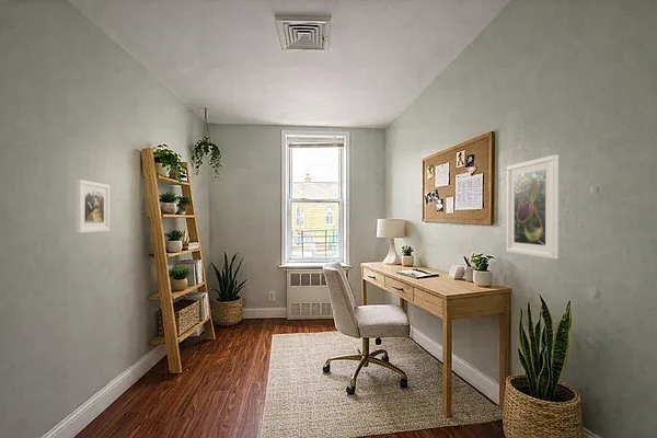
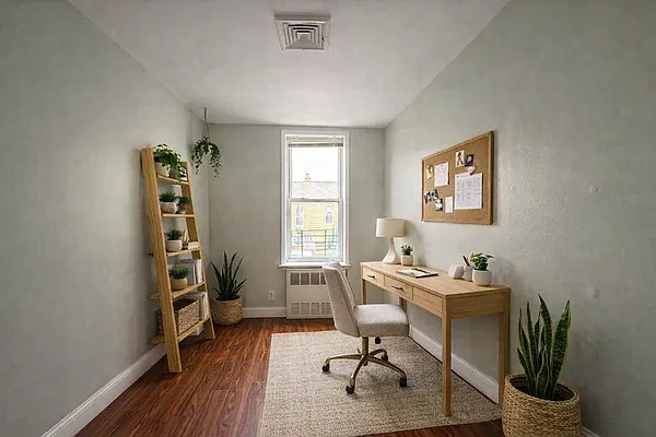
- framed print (529, 208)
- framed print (93, 207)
